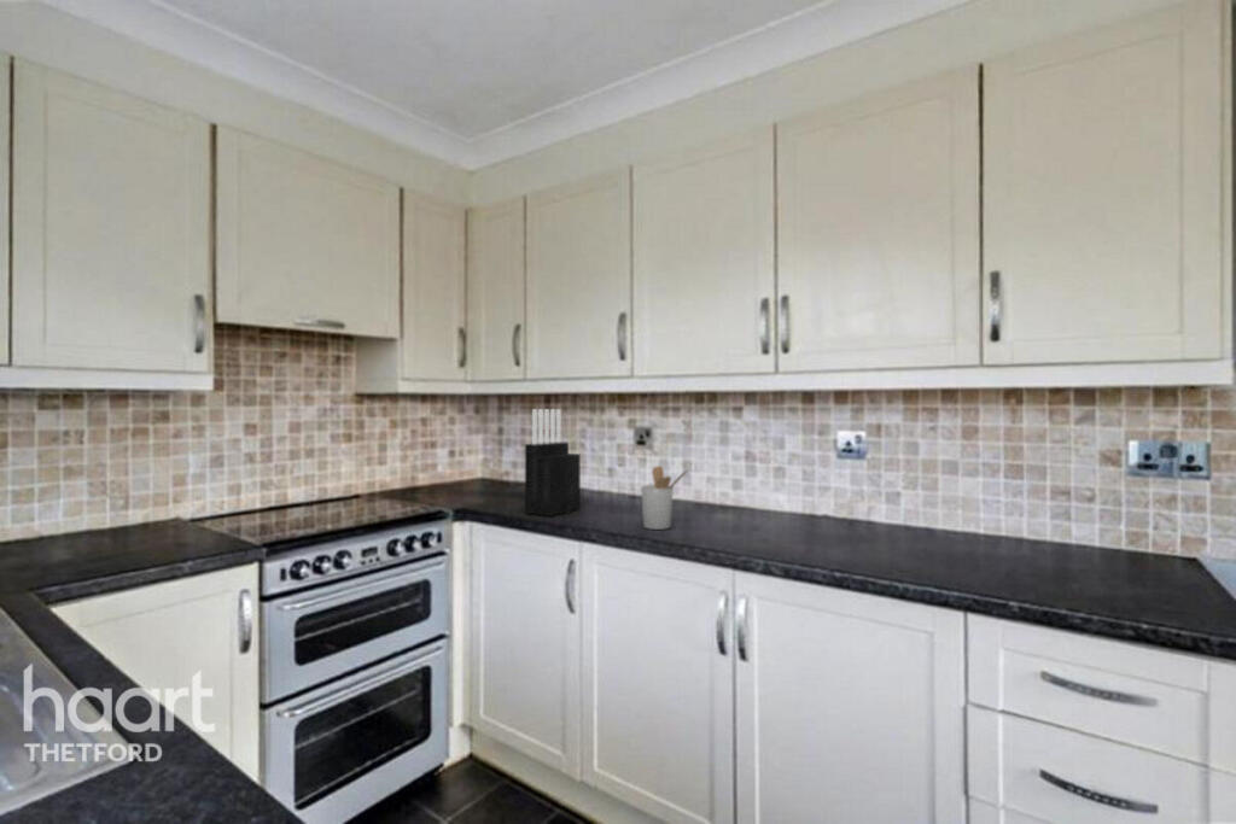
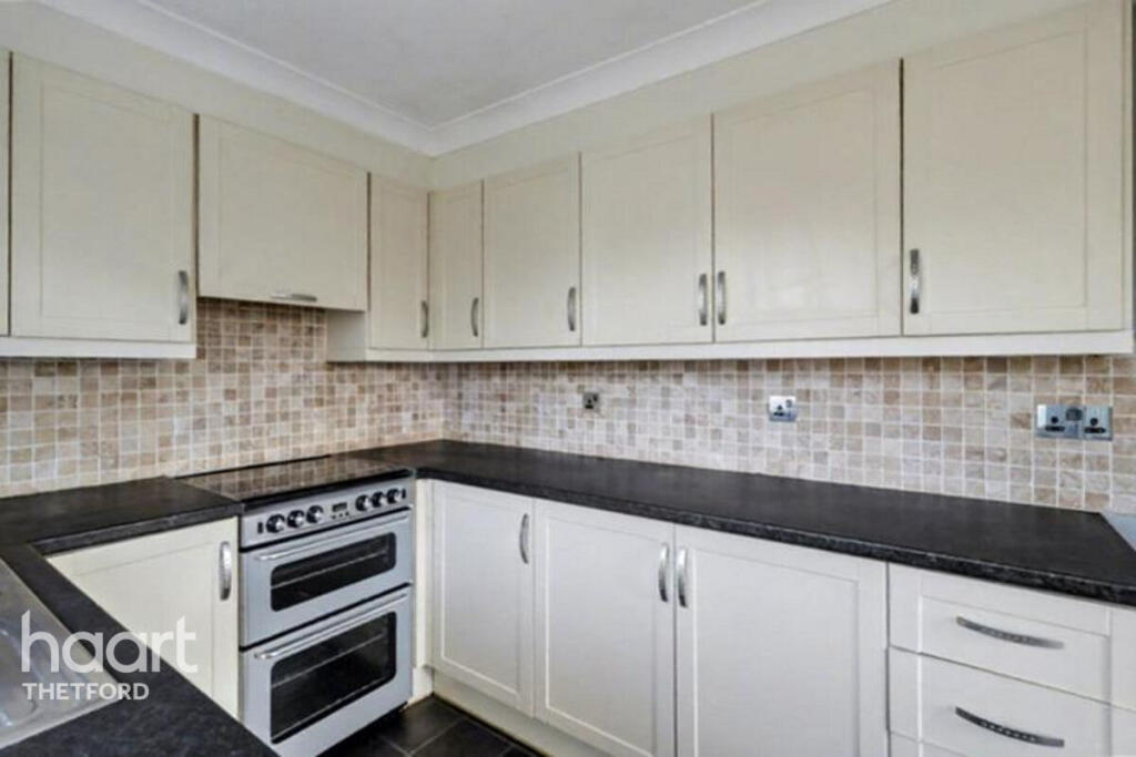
- utensil holder (665, 497)
- knife block (555, 460)
